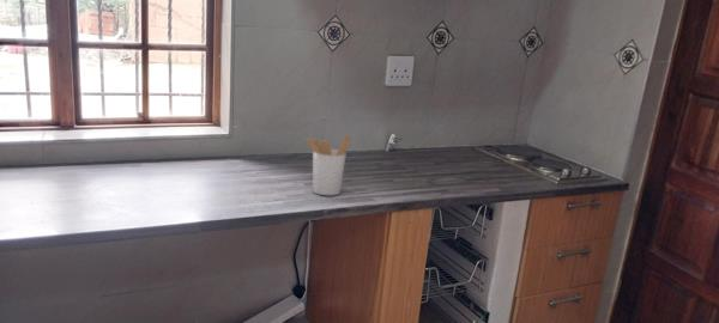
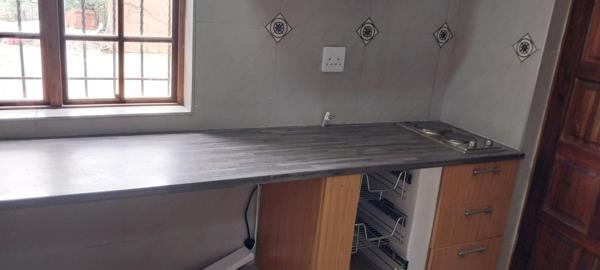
- utensil holder (325, 163)
